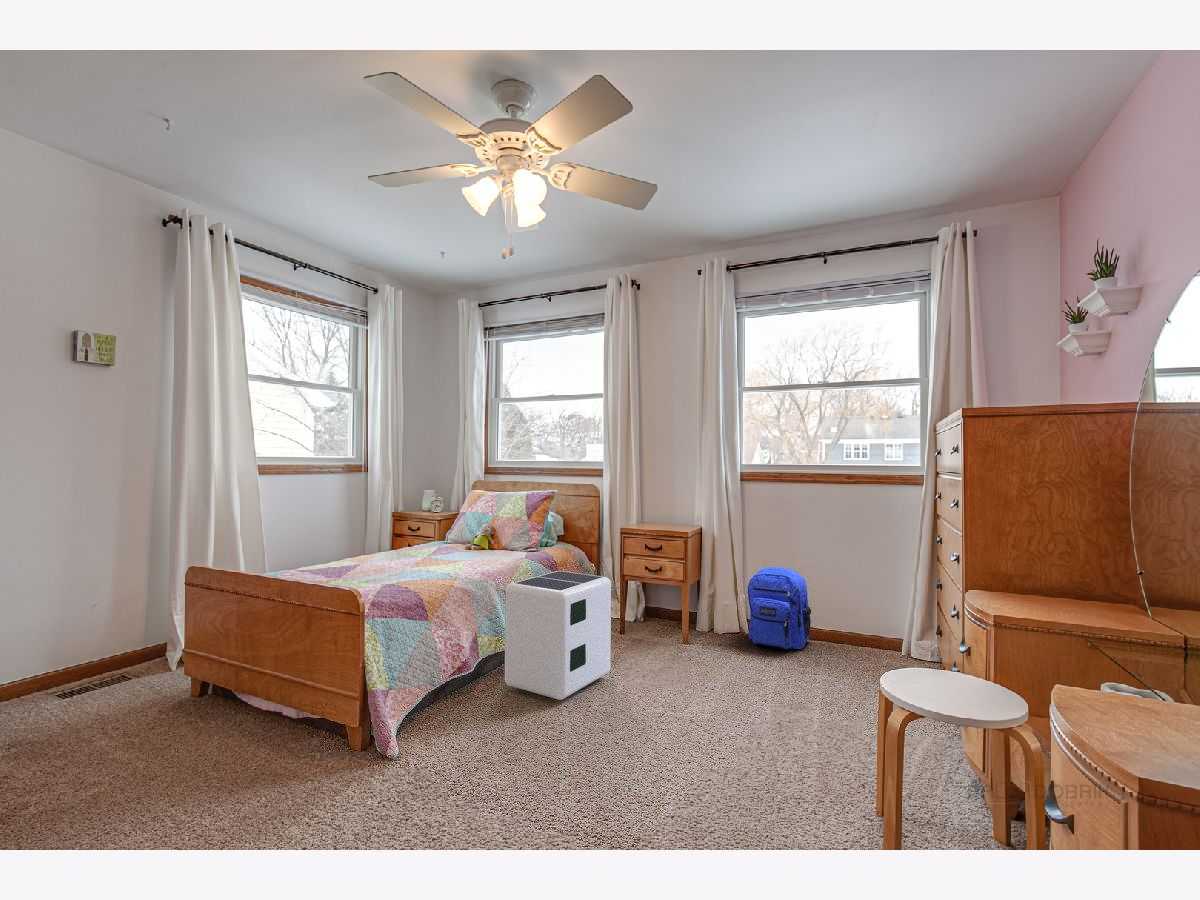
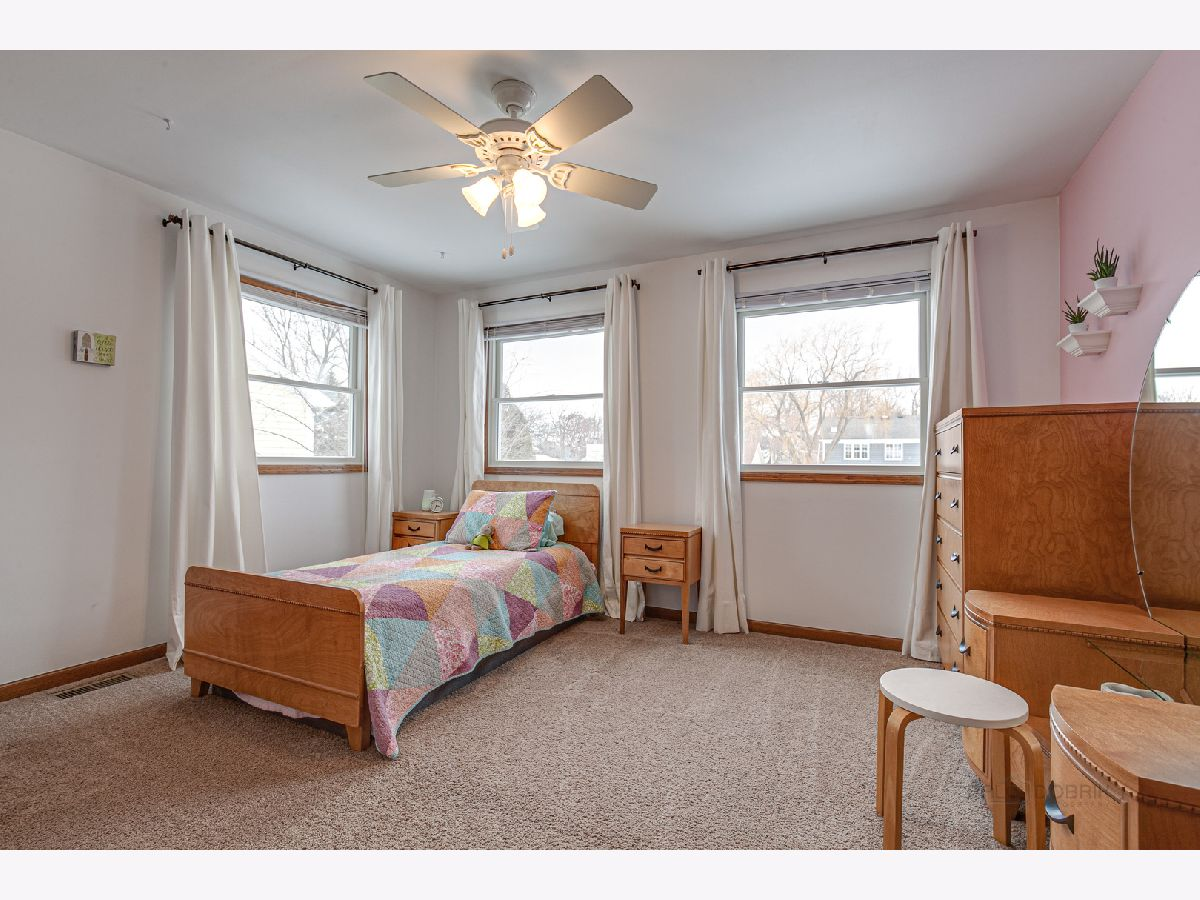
- backpack (778, 606)
- air purifier (558, 631)
